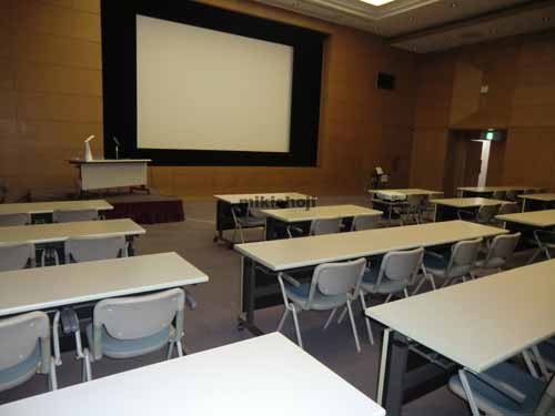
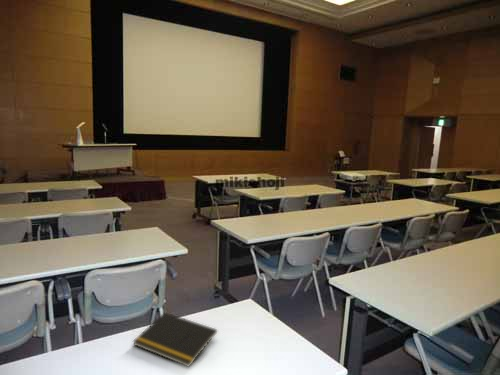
+ notepad (175, 336)
